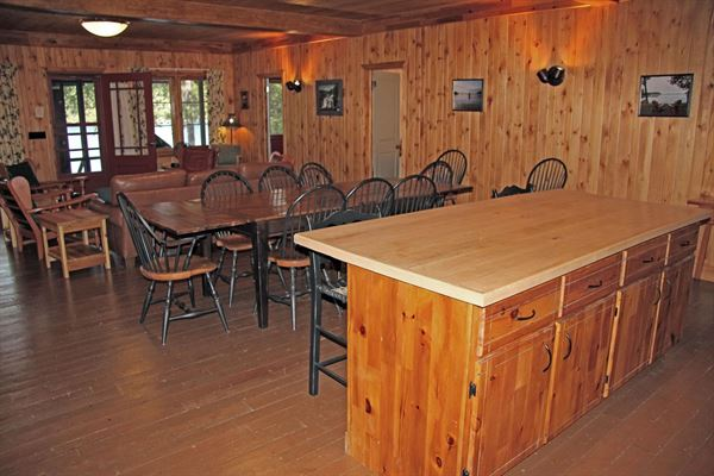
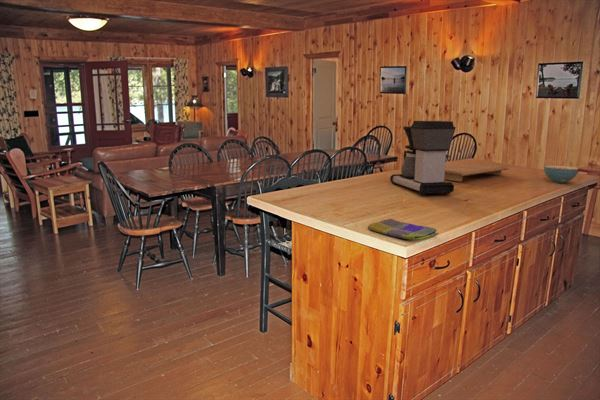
+ dish towel (401, 229)
+ cutting board (468, 171)
+ coffee maker (421, 155)
+ cereal bowl (560, 174)
